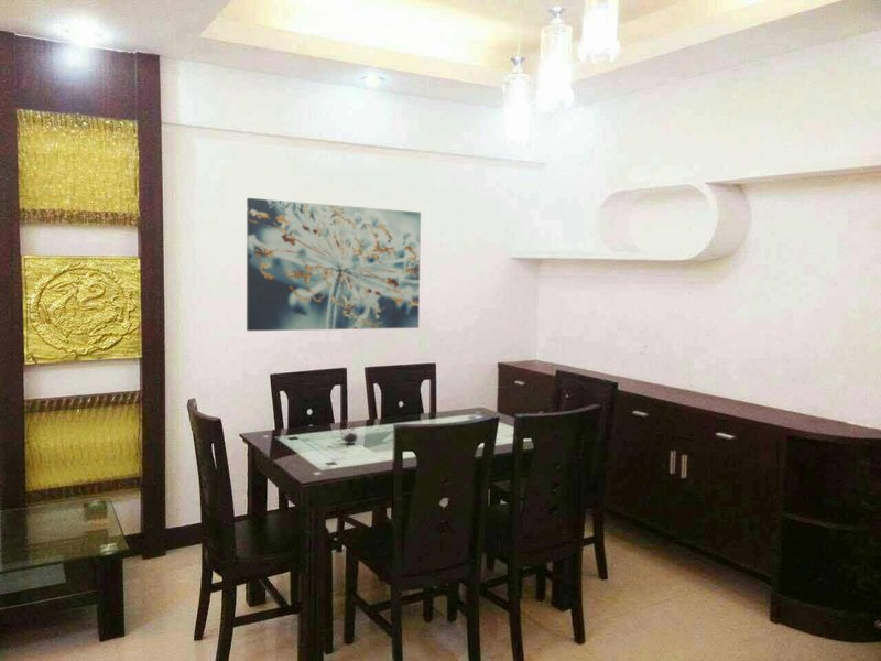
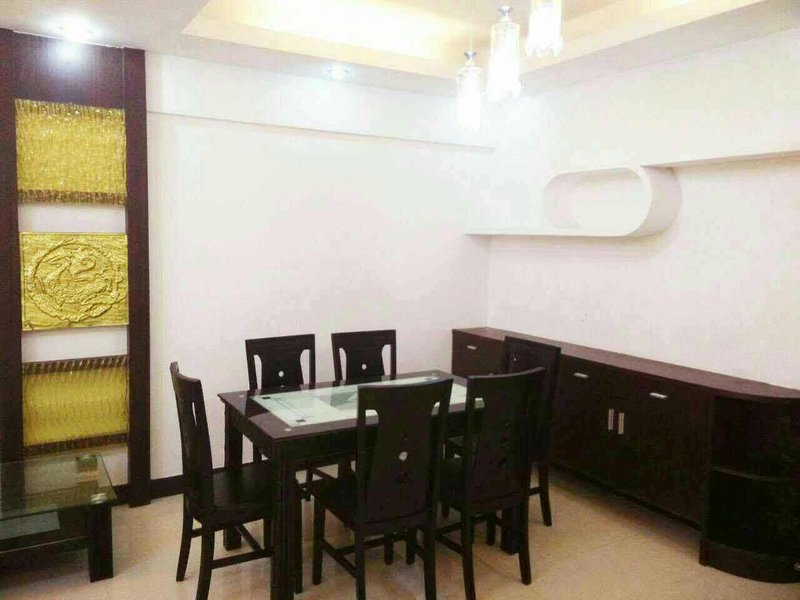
- wall art (338, 268)
- teapot (340, 429)
